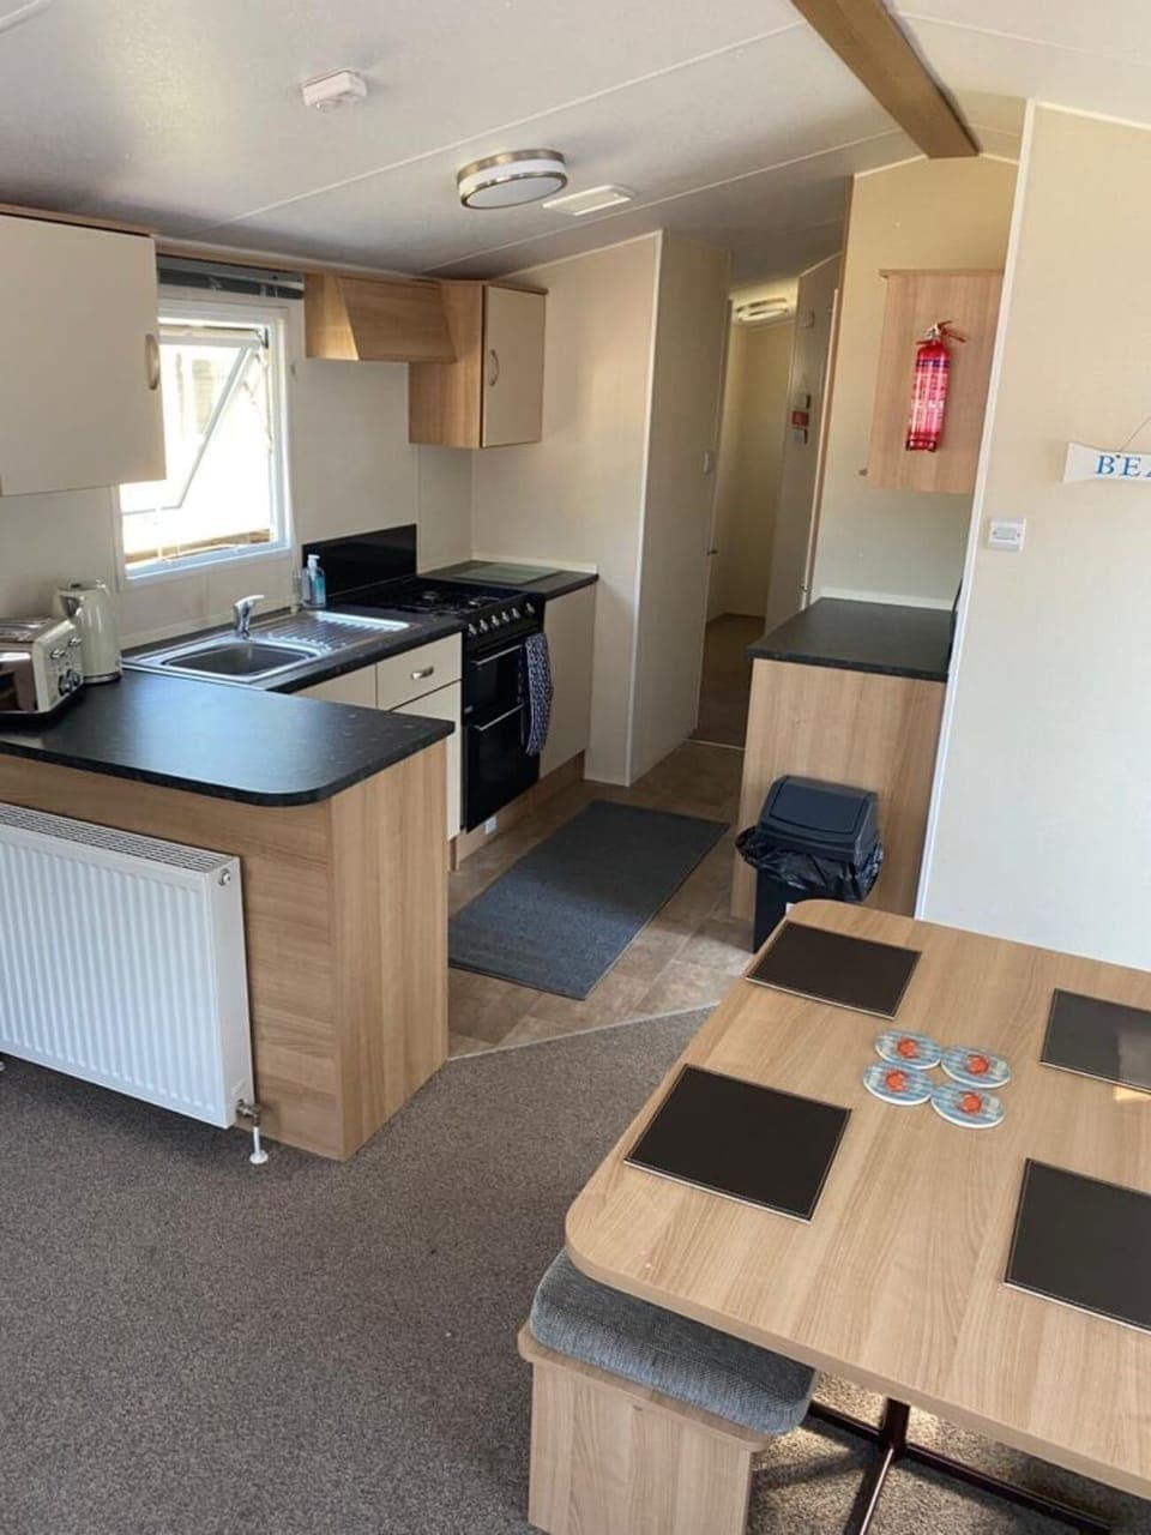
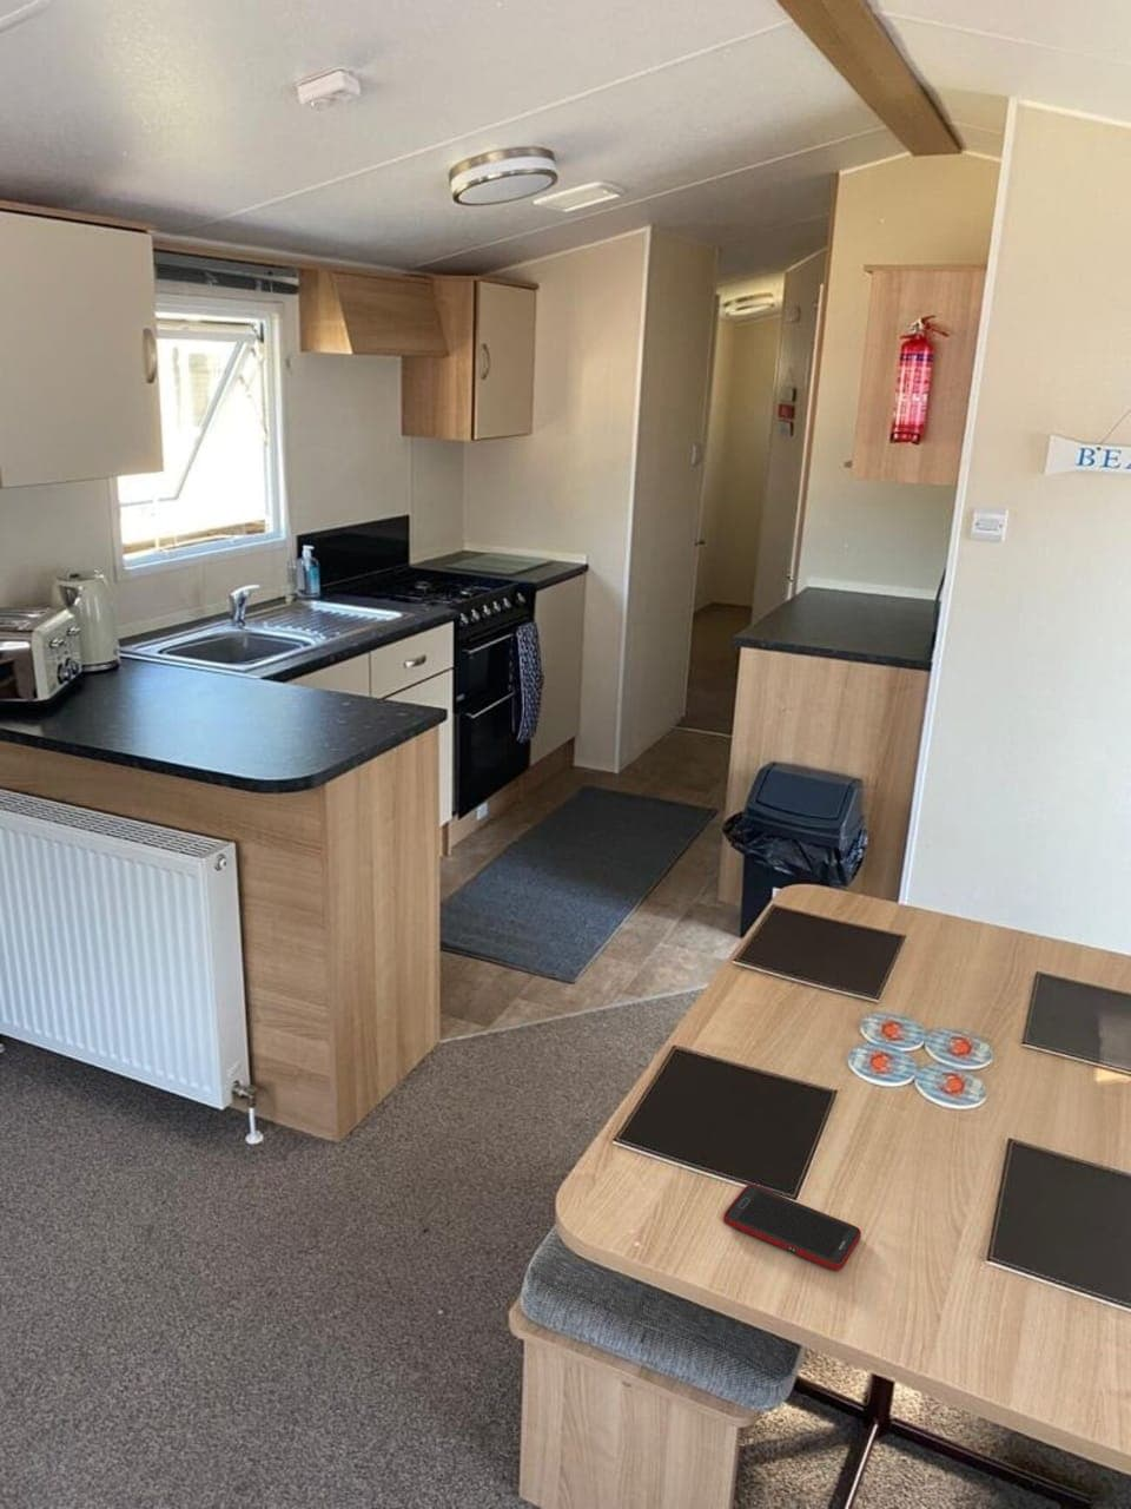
+ cell phone (790, 1226)
